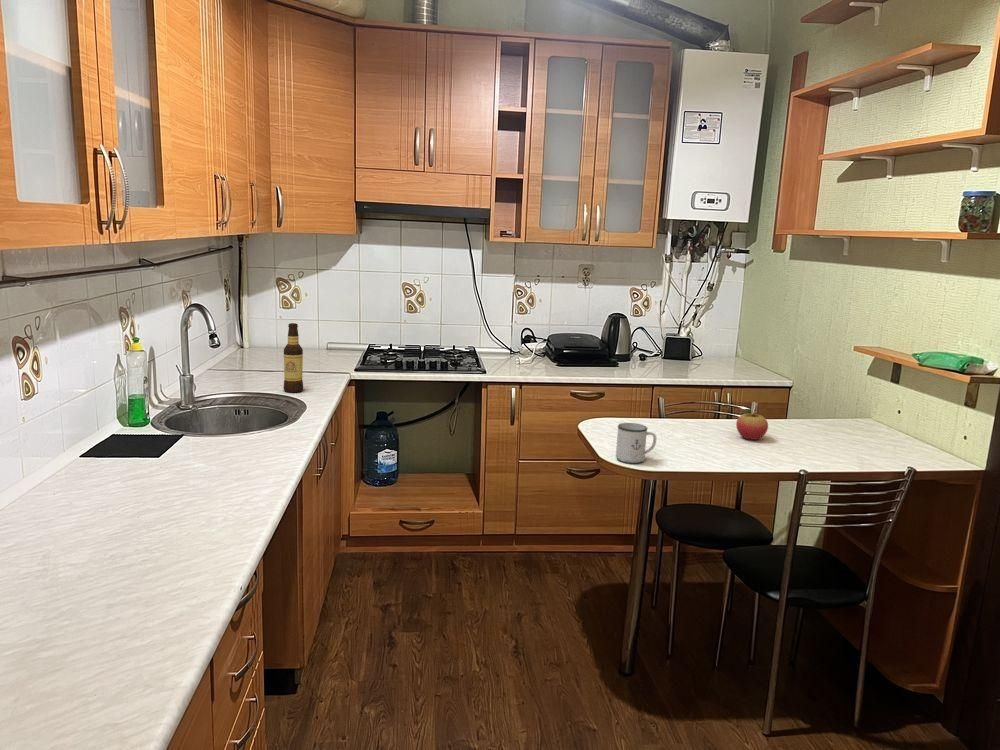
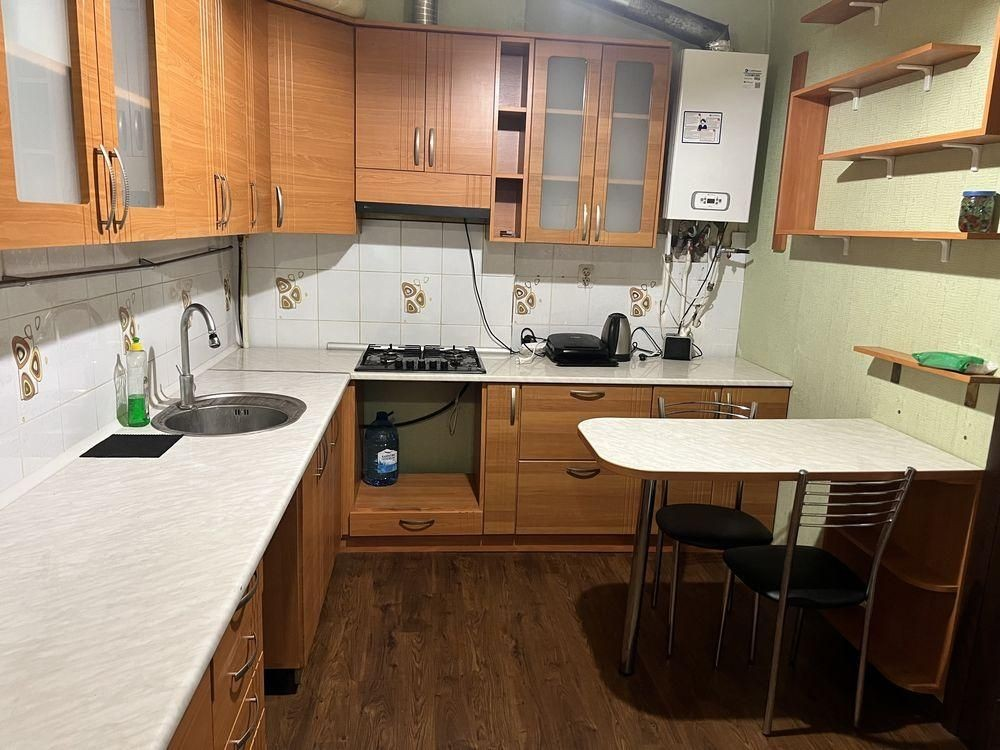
- bottle (293, 357)
- fruit (752, 423)
- mug (636, 442)
